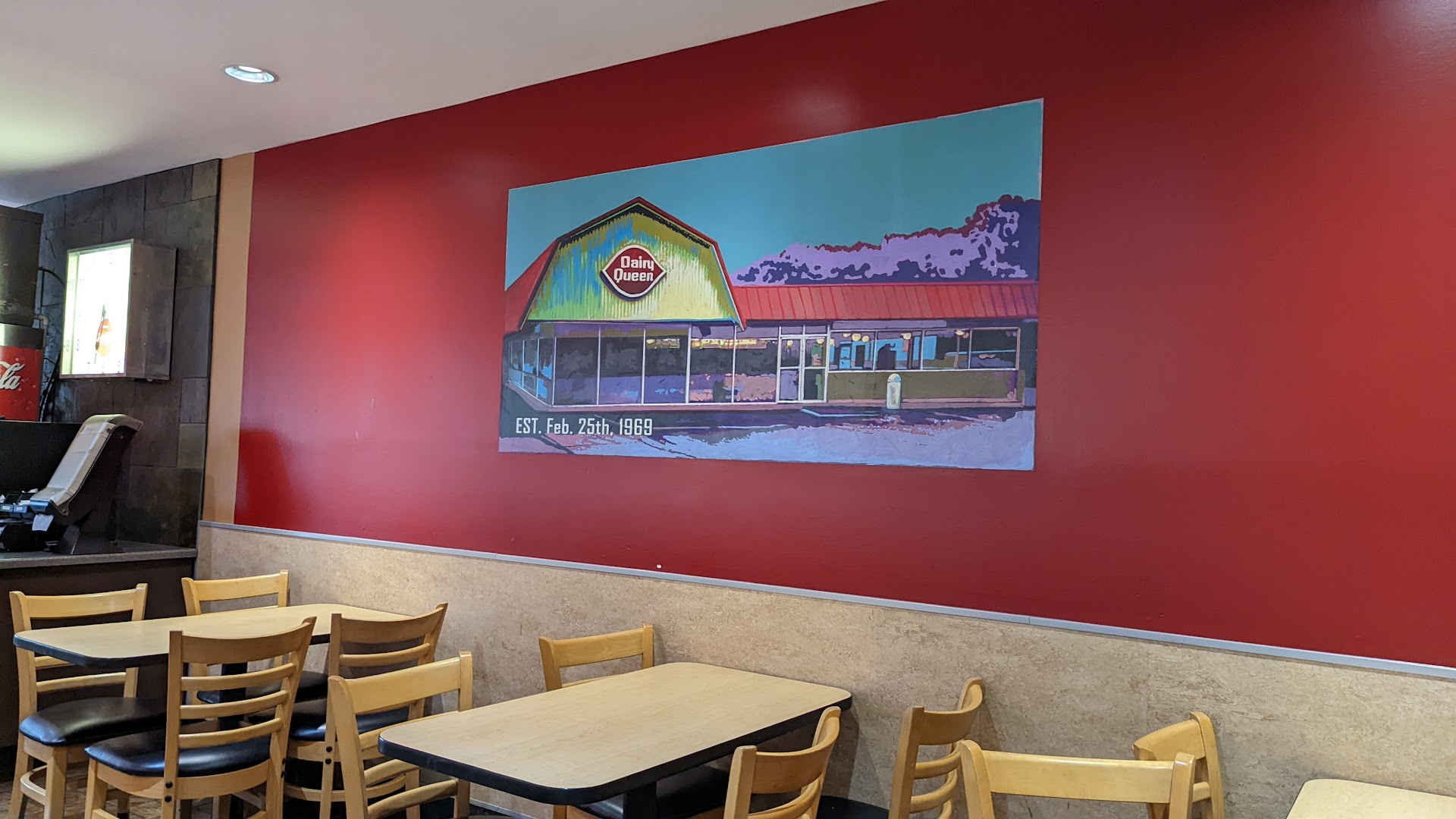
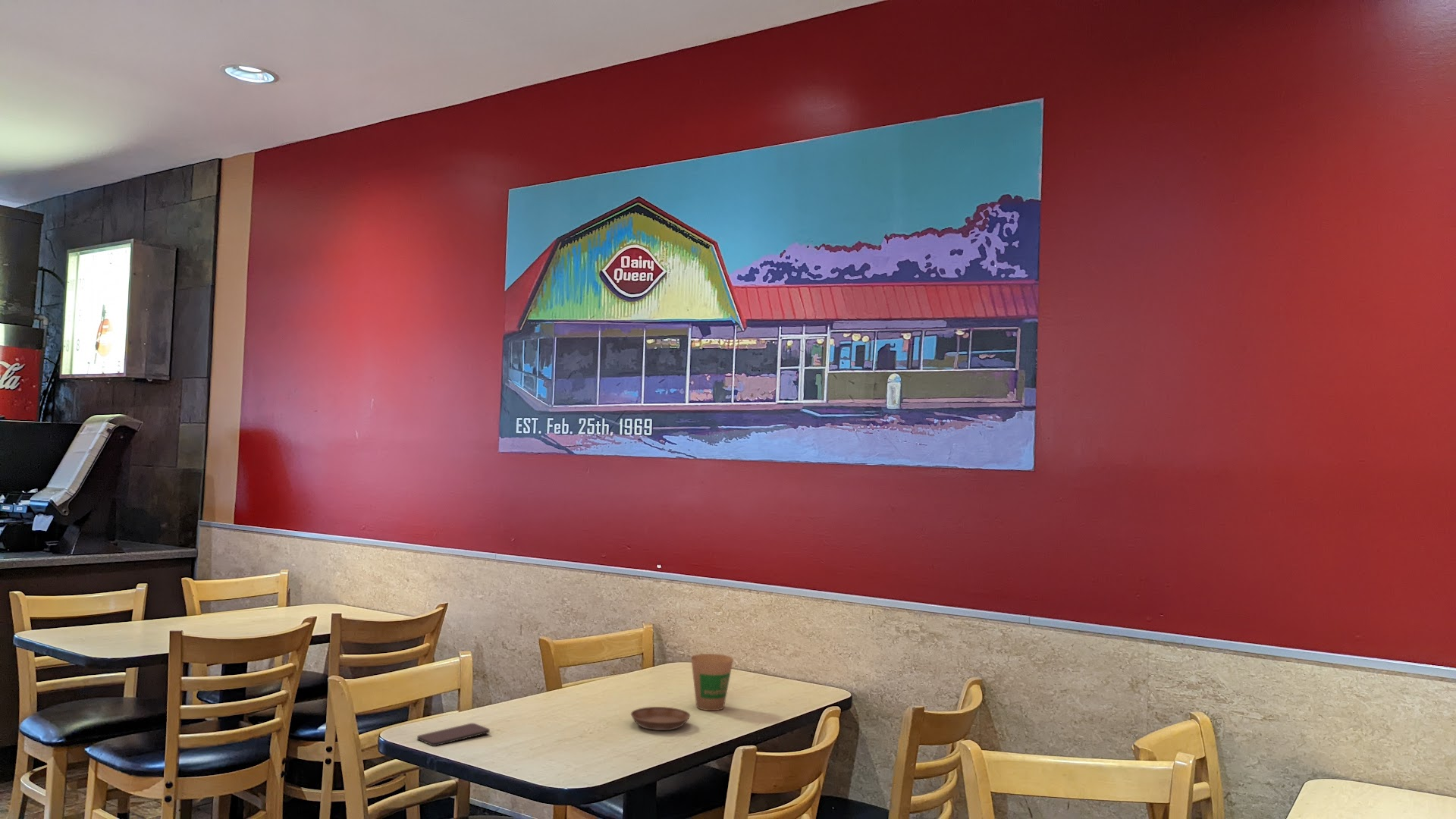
+ saucer (660, 719)
+ paper cup (711, 682)
+ smartphone (453, 734)
